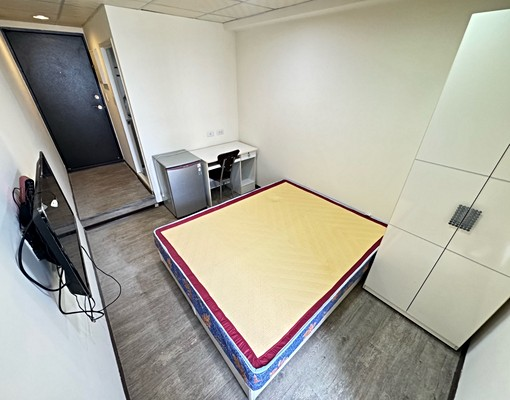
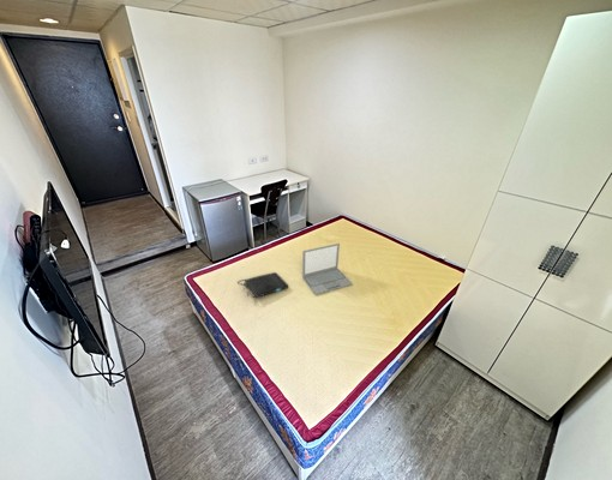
+ laptop (328, 268)
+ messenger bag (263, 284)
